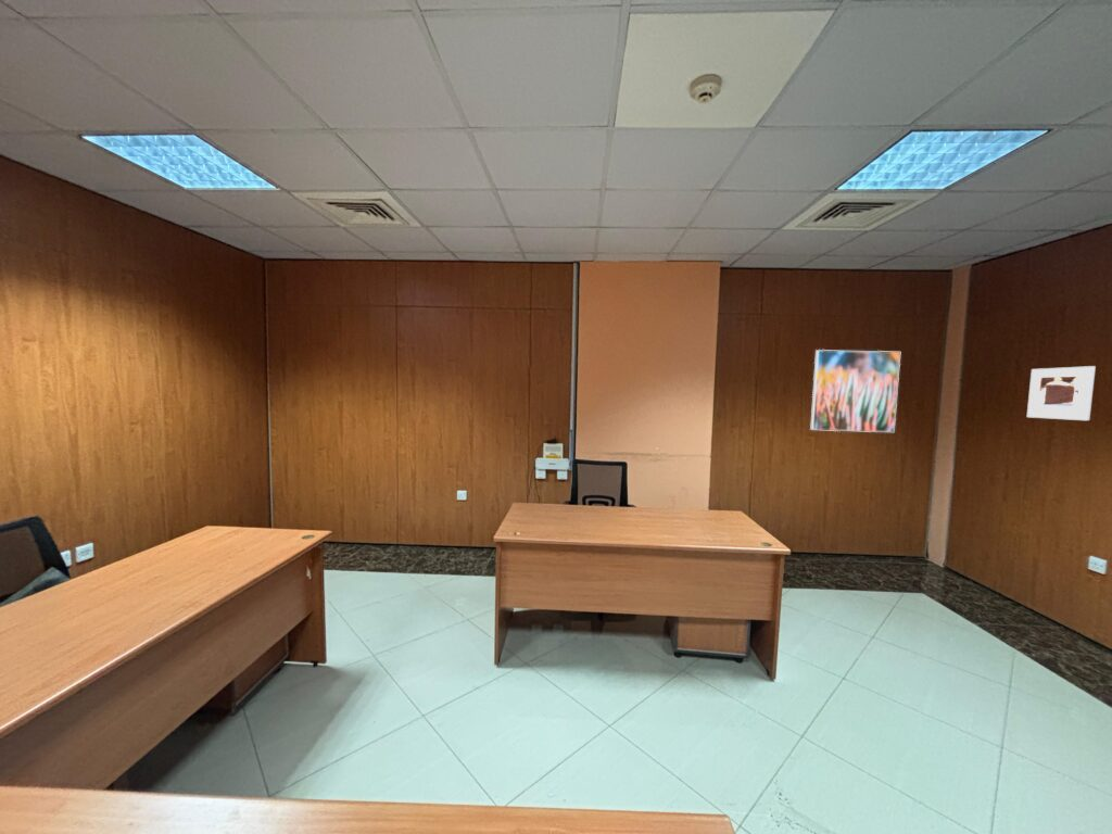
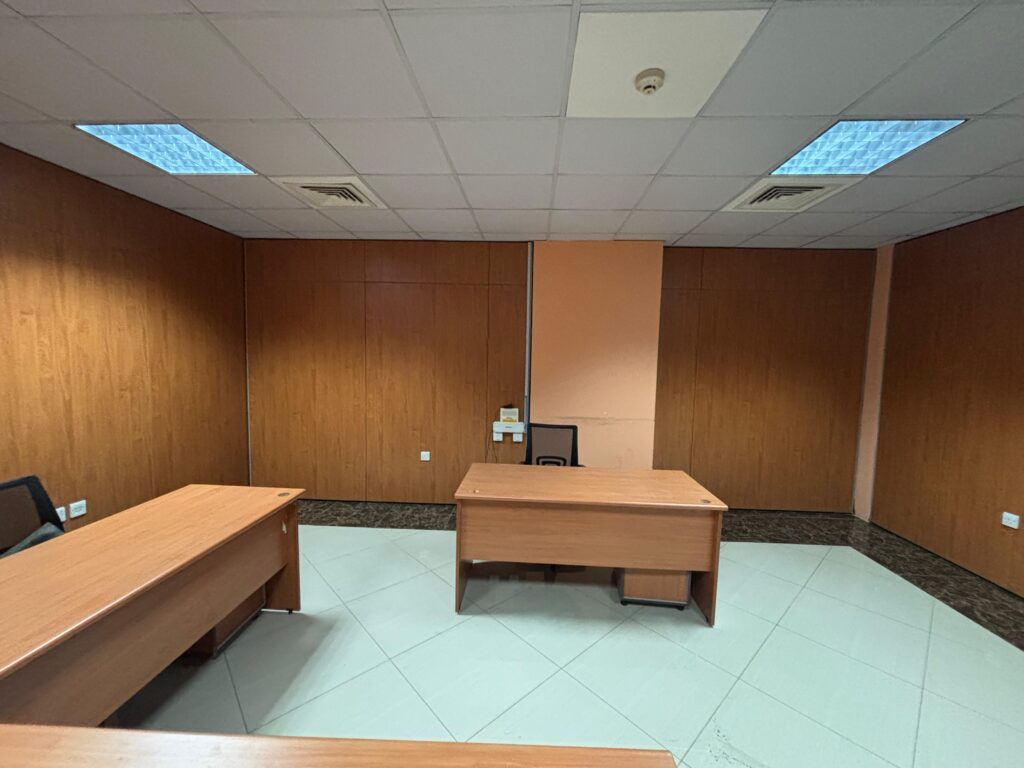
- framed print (1059, 393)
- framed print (855, 391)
